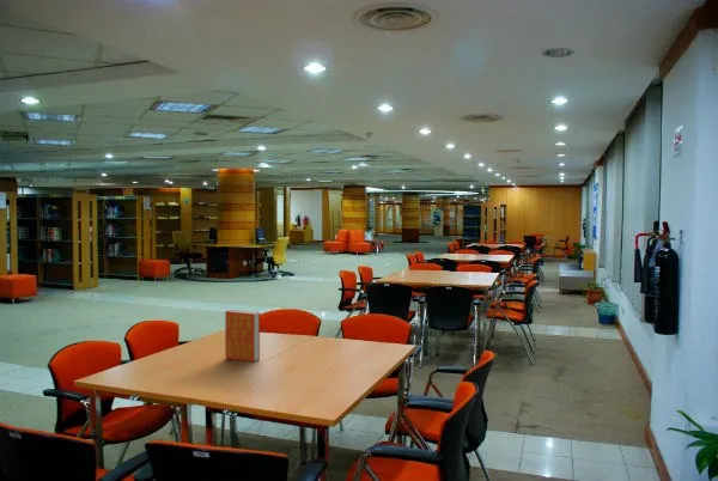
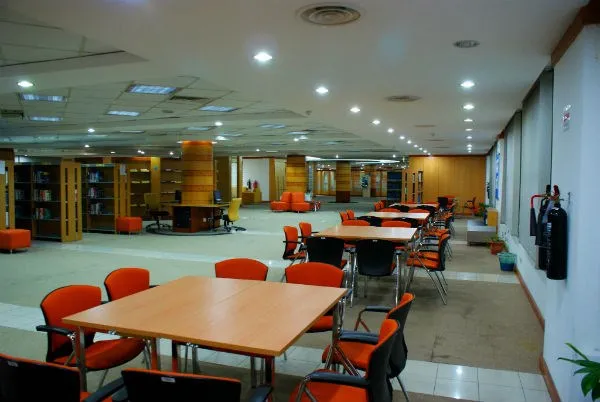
- book (242, 335)
